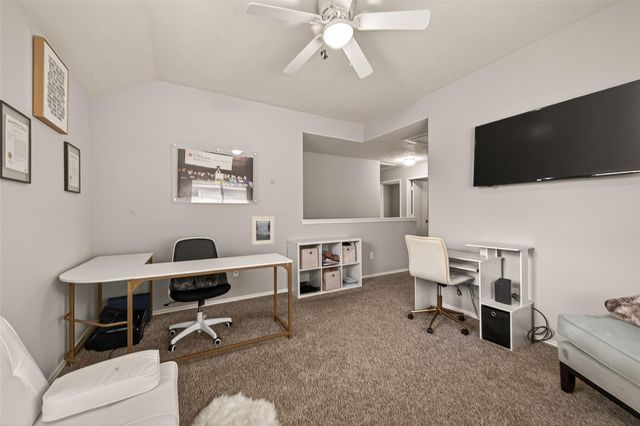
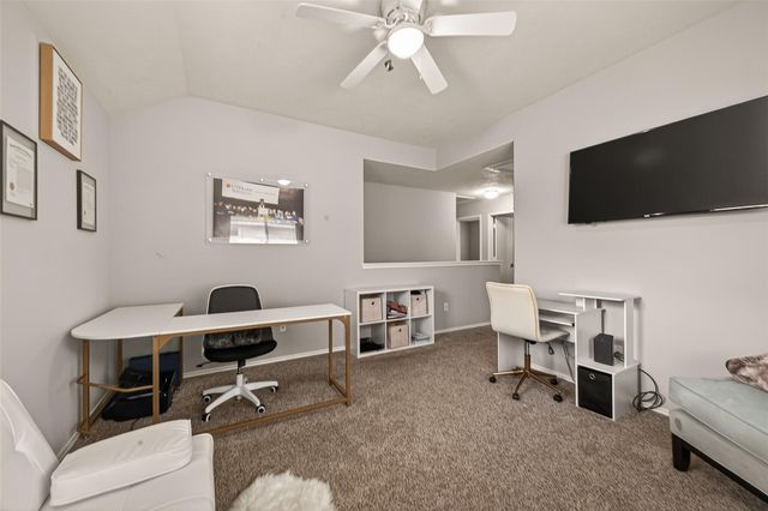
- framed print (263, 230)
